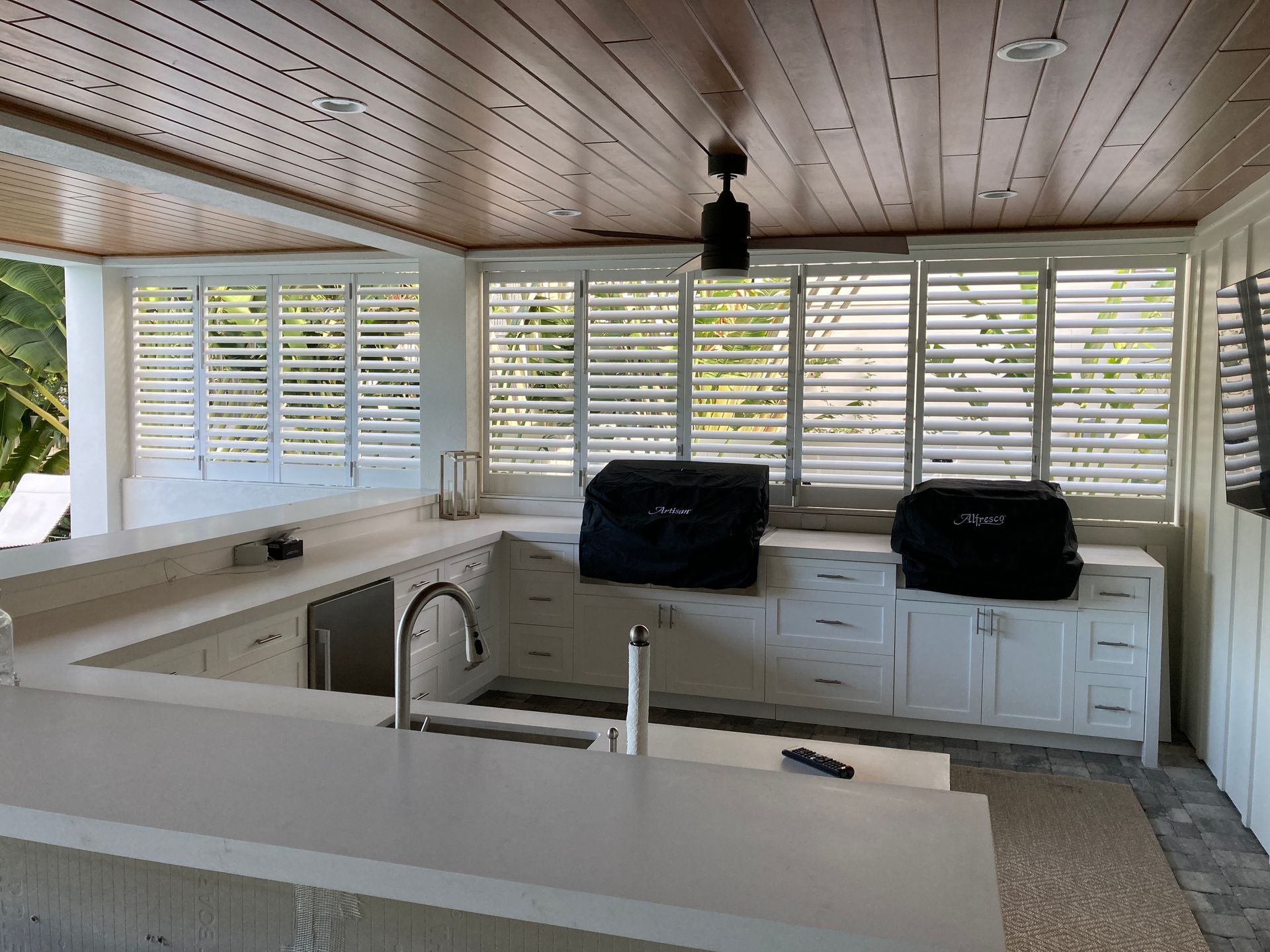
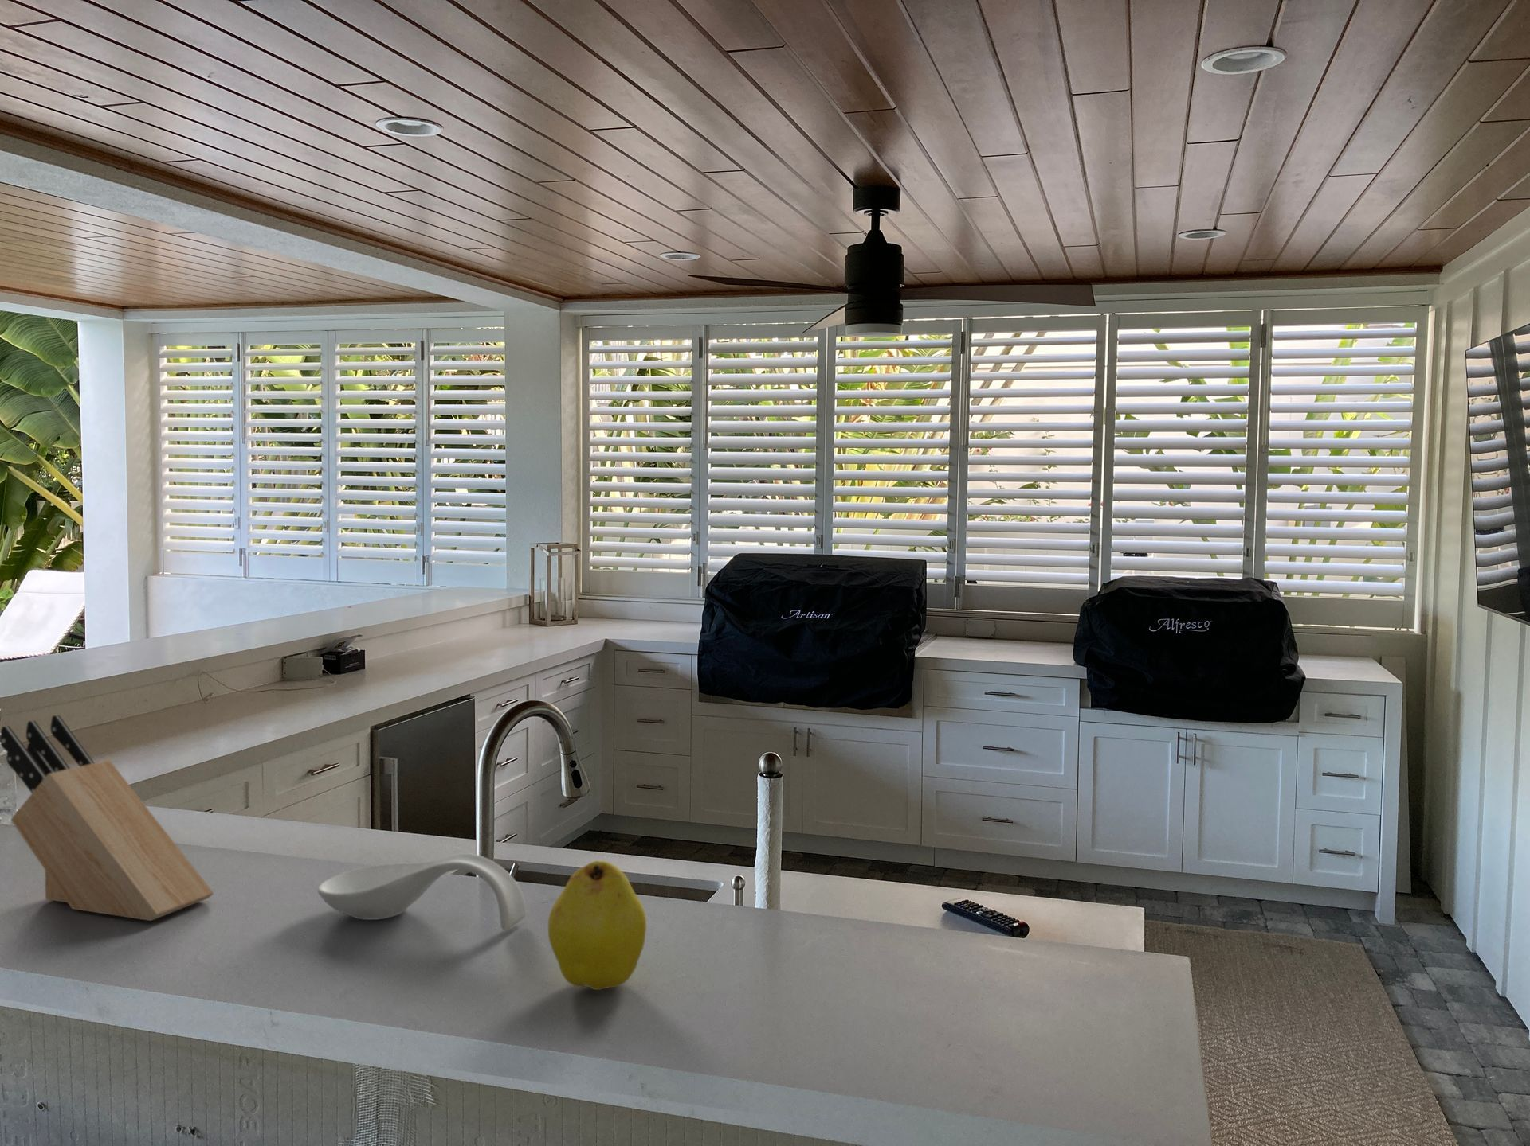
+ fruit (598, 922)
+ spoon rest (422, 884)
+ knife block (99, 811)
